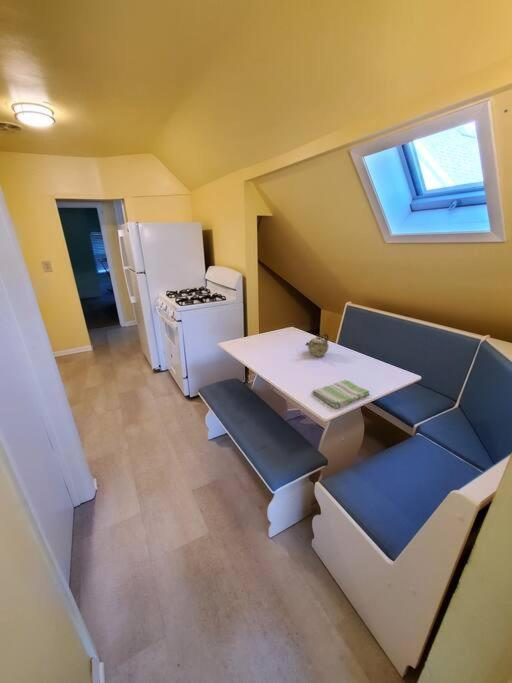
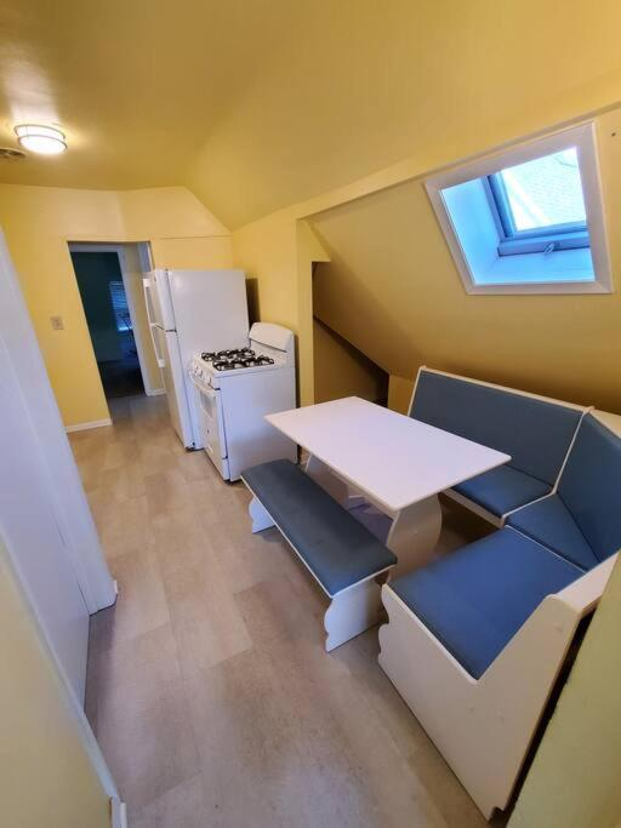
- teapot (317, 345)
- dish towel (340, 391)
